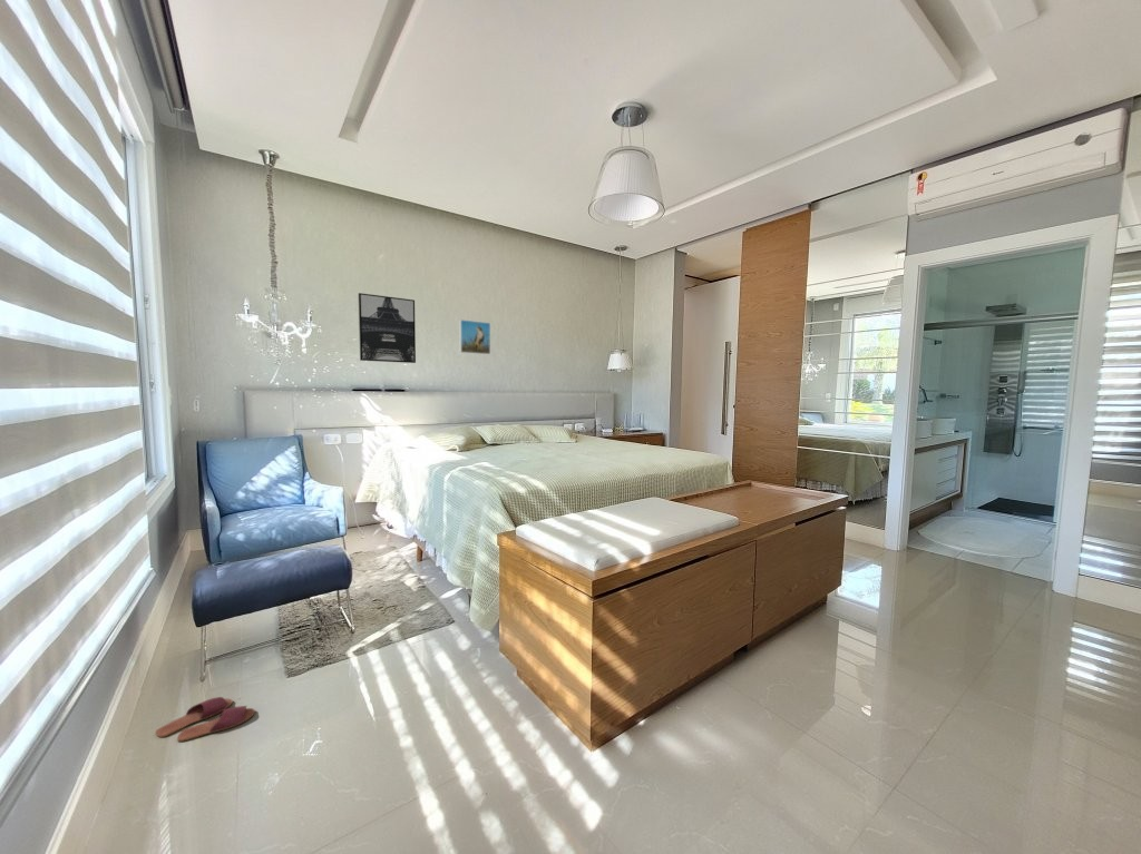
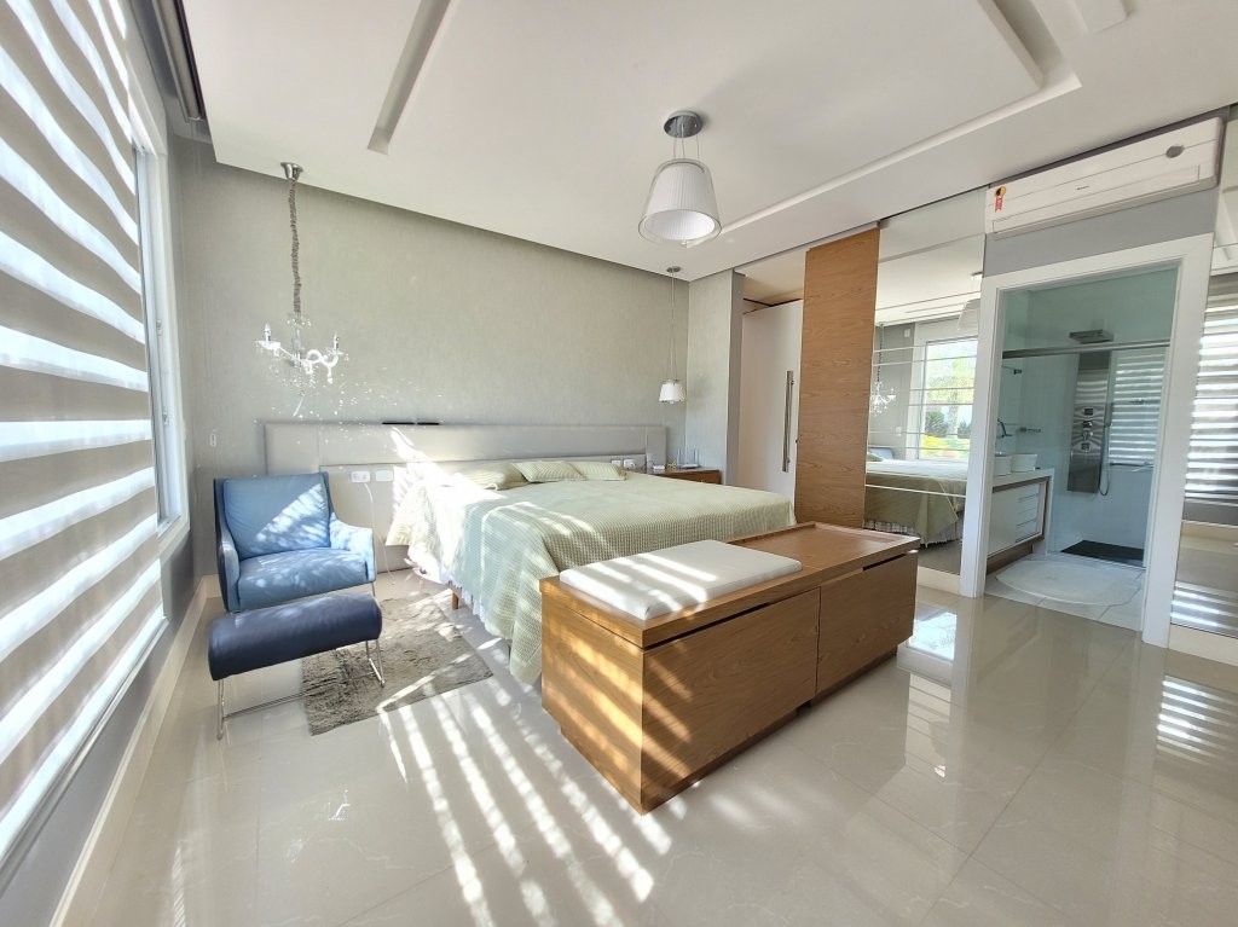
- wall art (388, 328)
- slippers (206, 714)
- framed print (475, 337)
